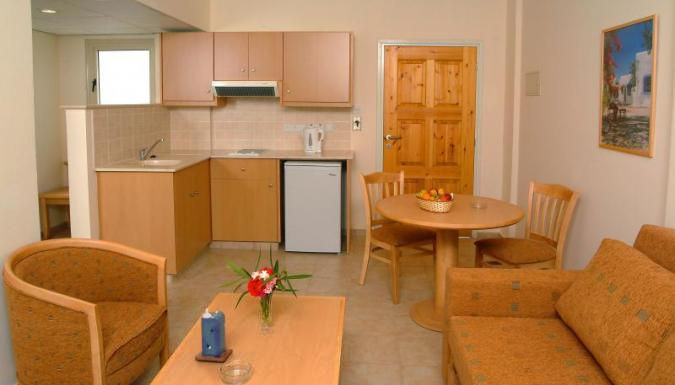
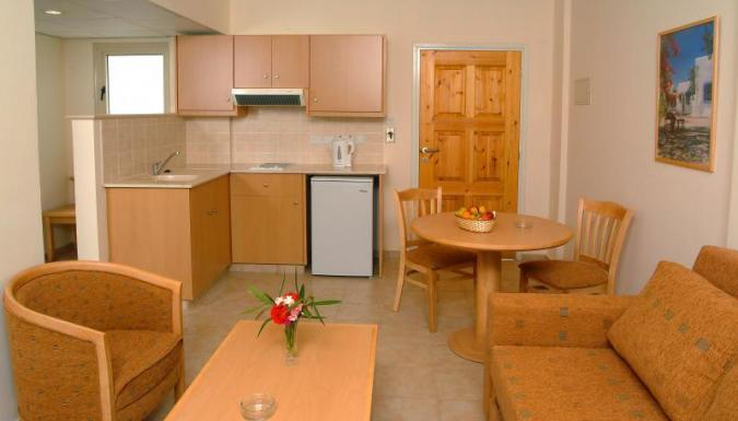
- candle (213, 332)
